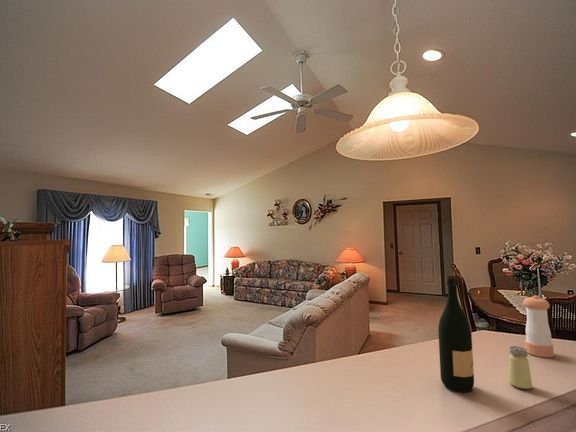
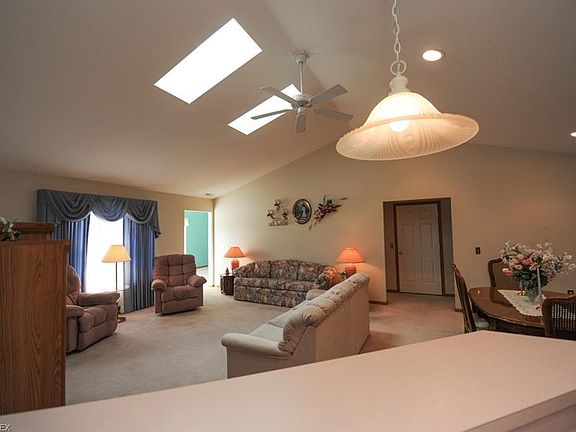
- saltshaker (519, 366)
- wine bottle (454, 329)
- pepper shaker (537, 324)
